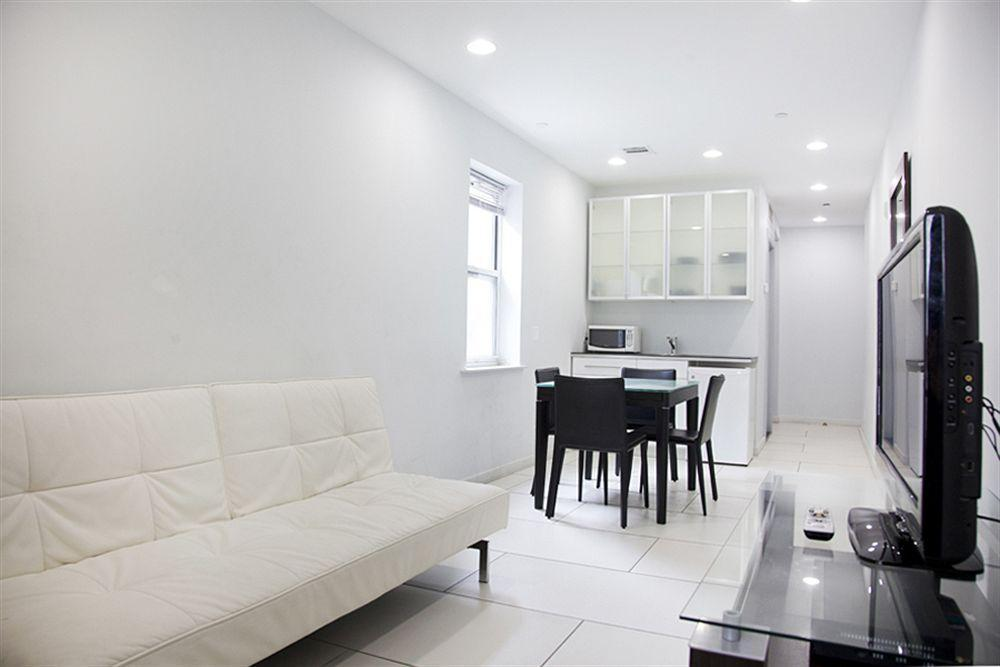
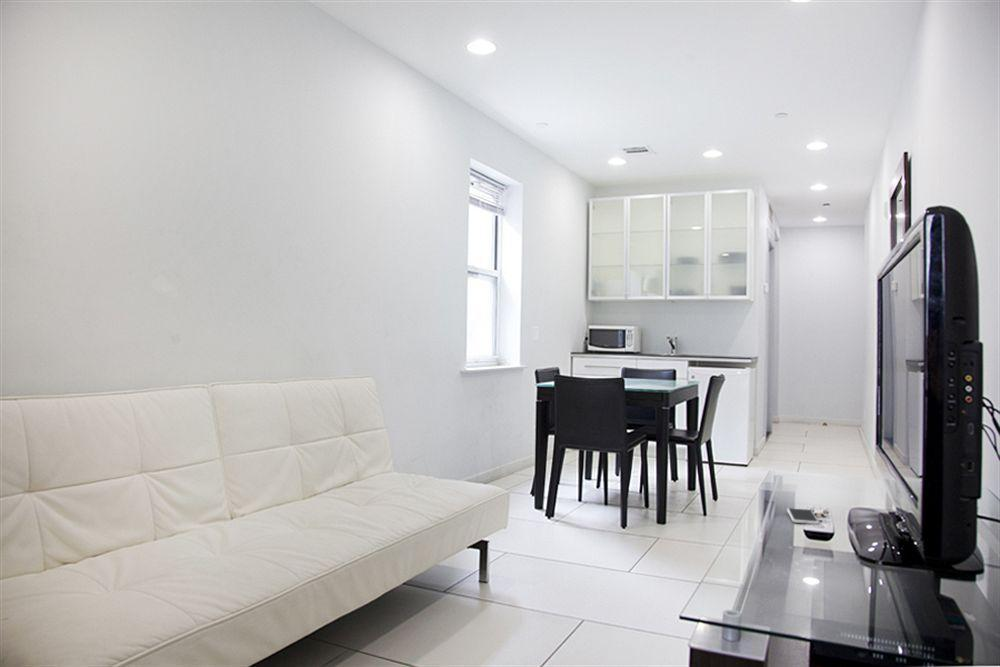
+ smartphone (802, 515)
